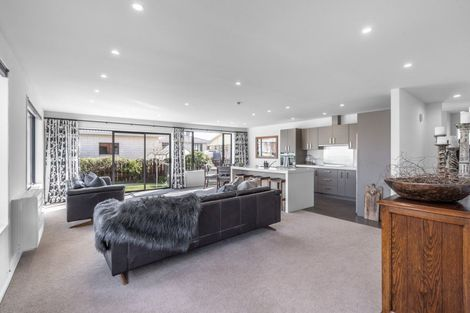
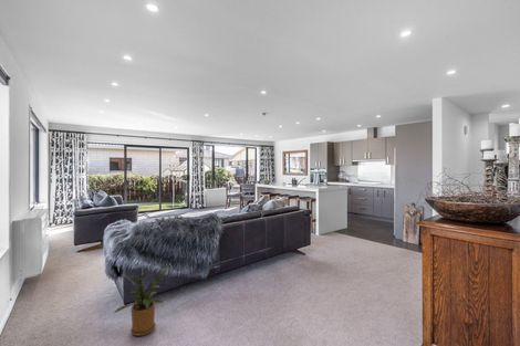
+ house plant (145, 300)
